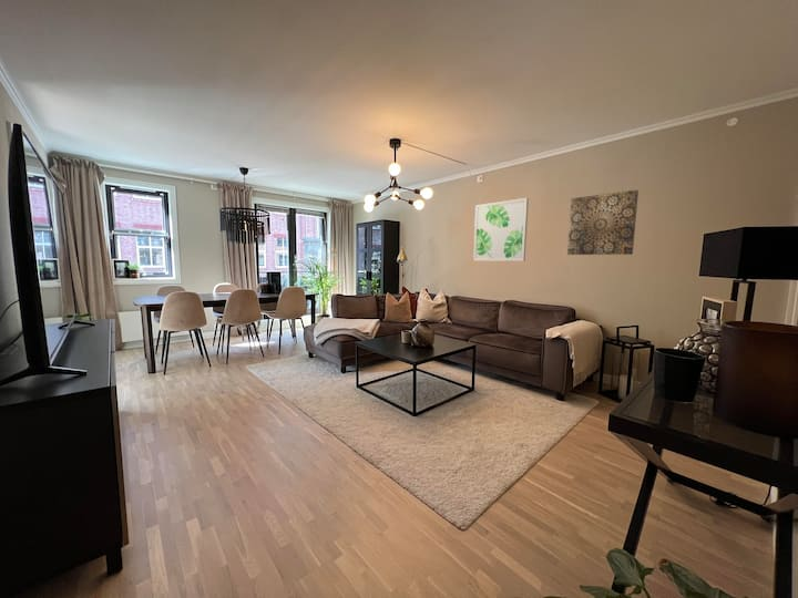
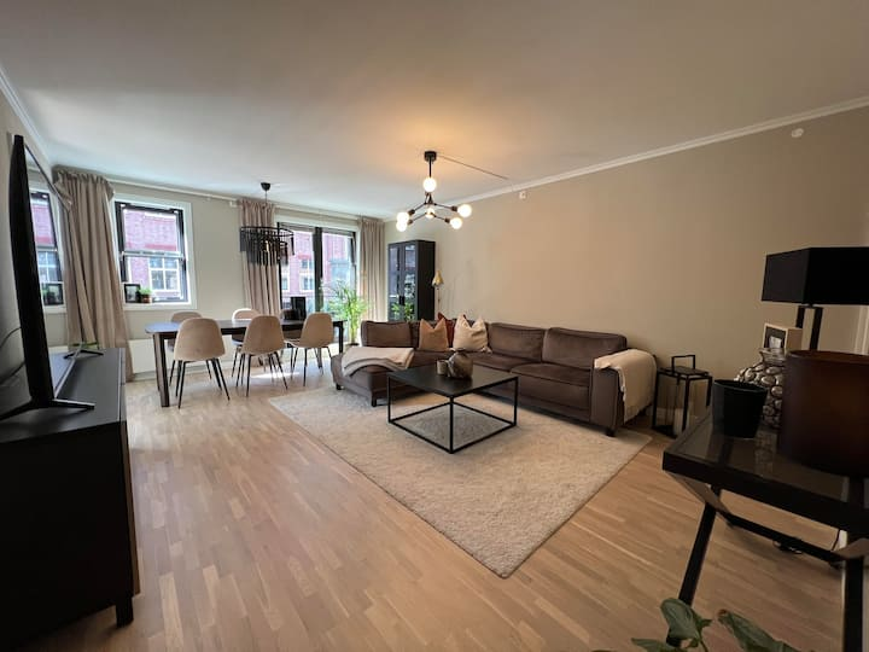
- wall art (600, 225)
- wall art (499, 231)
